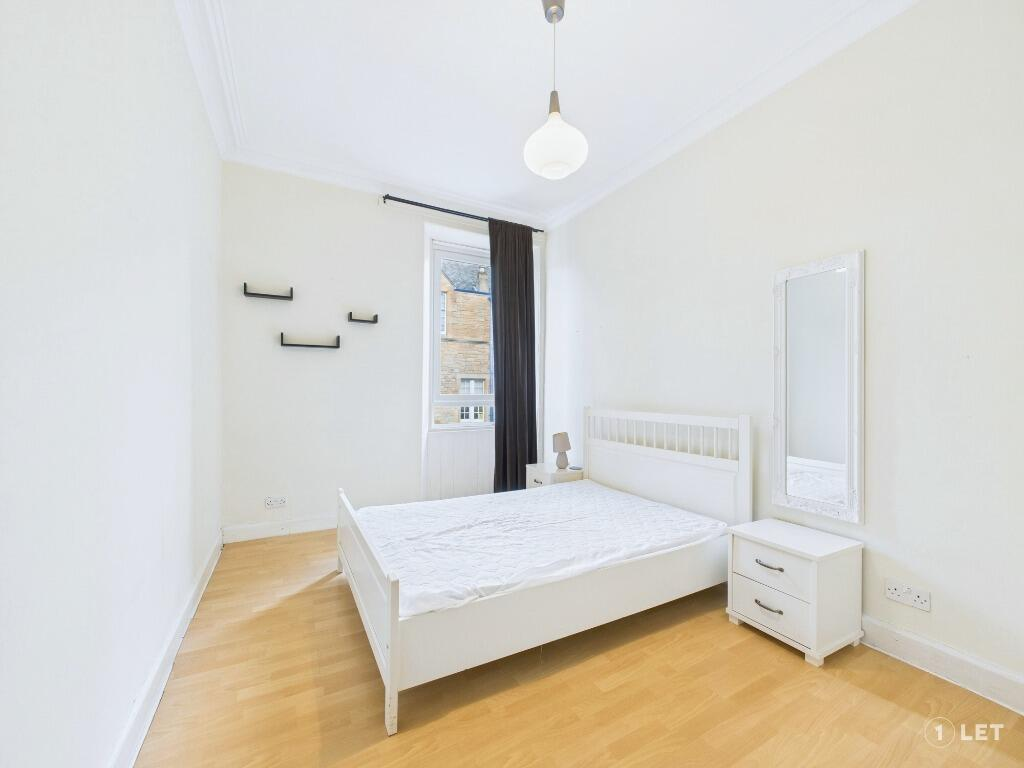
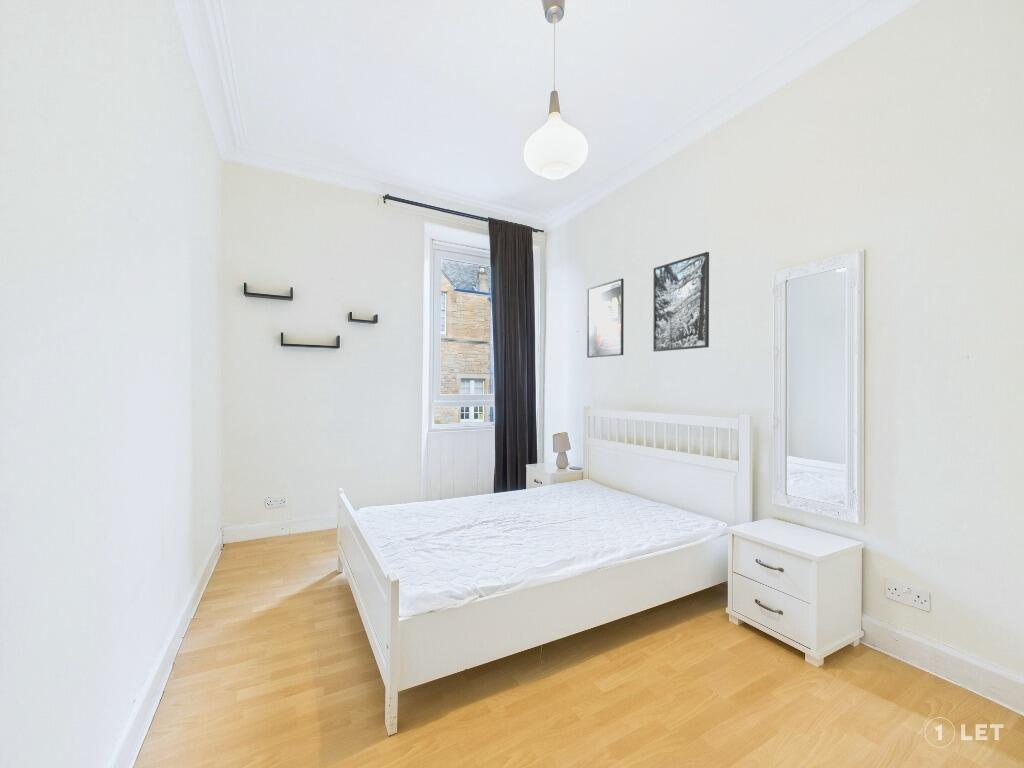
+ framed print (604, 320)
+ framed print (679, 305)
